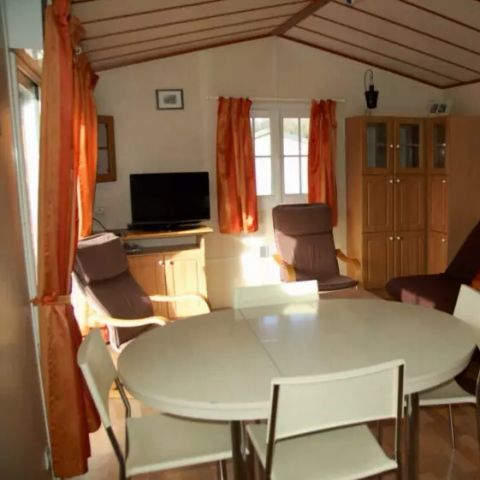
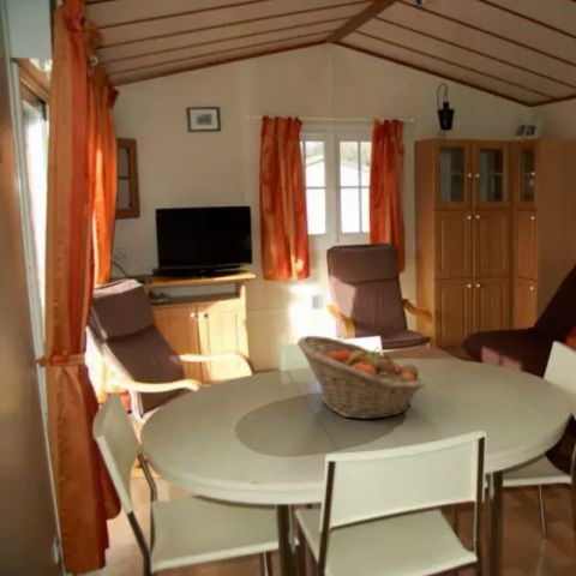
+ fruit basket (359, 371)
